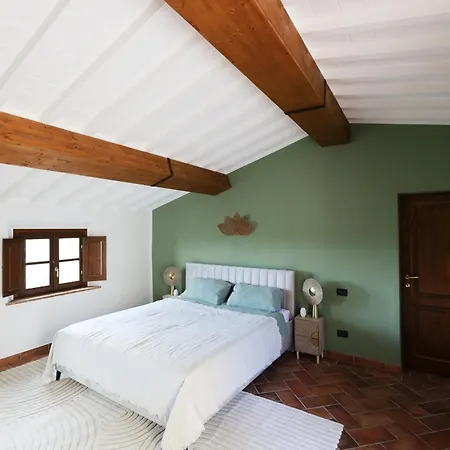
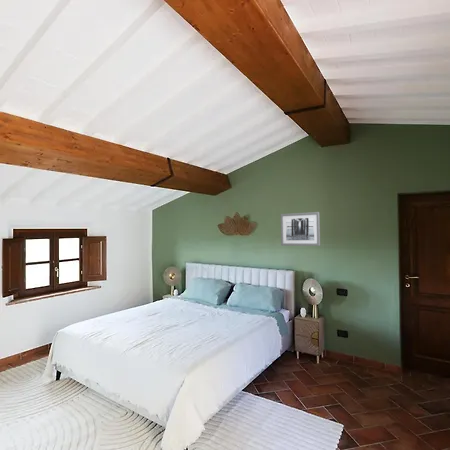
+ wall art (299, 229)
